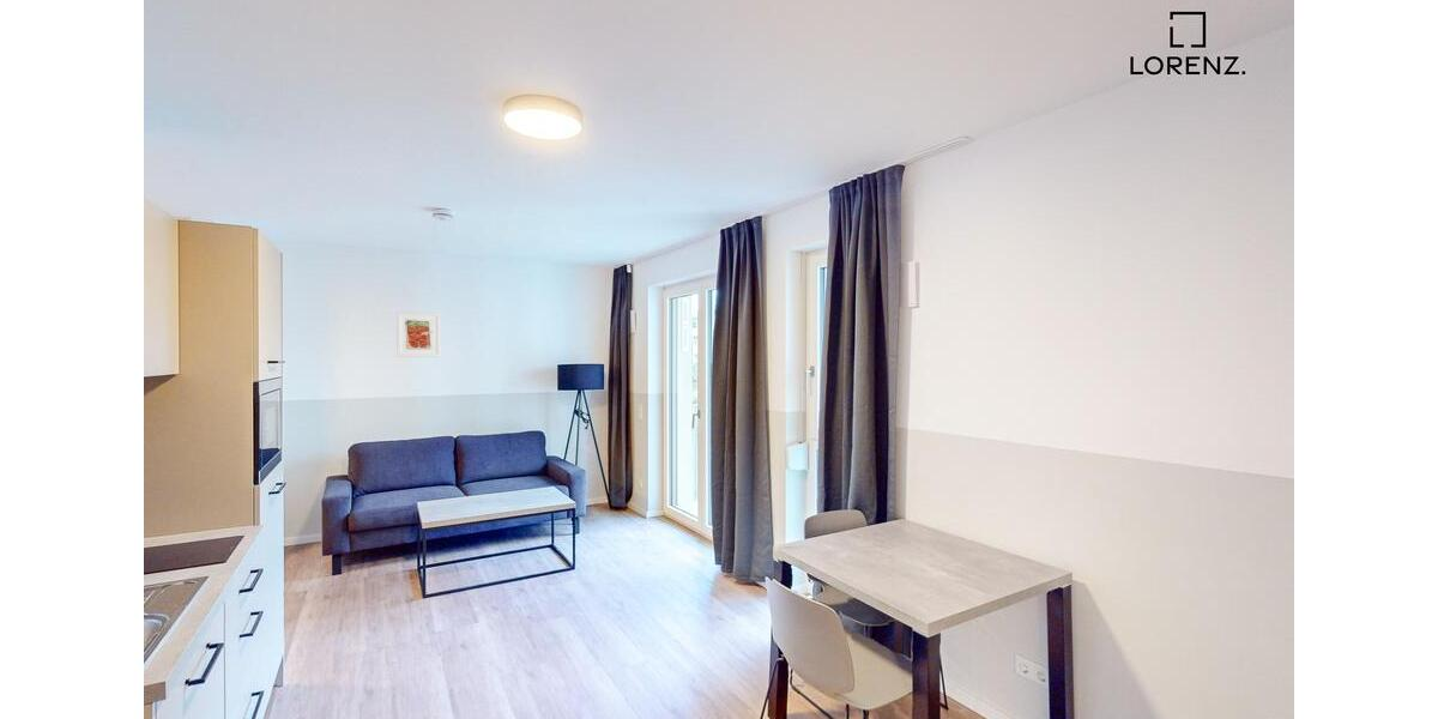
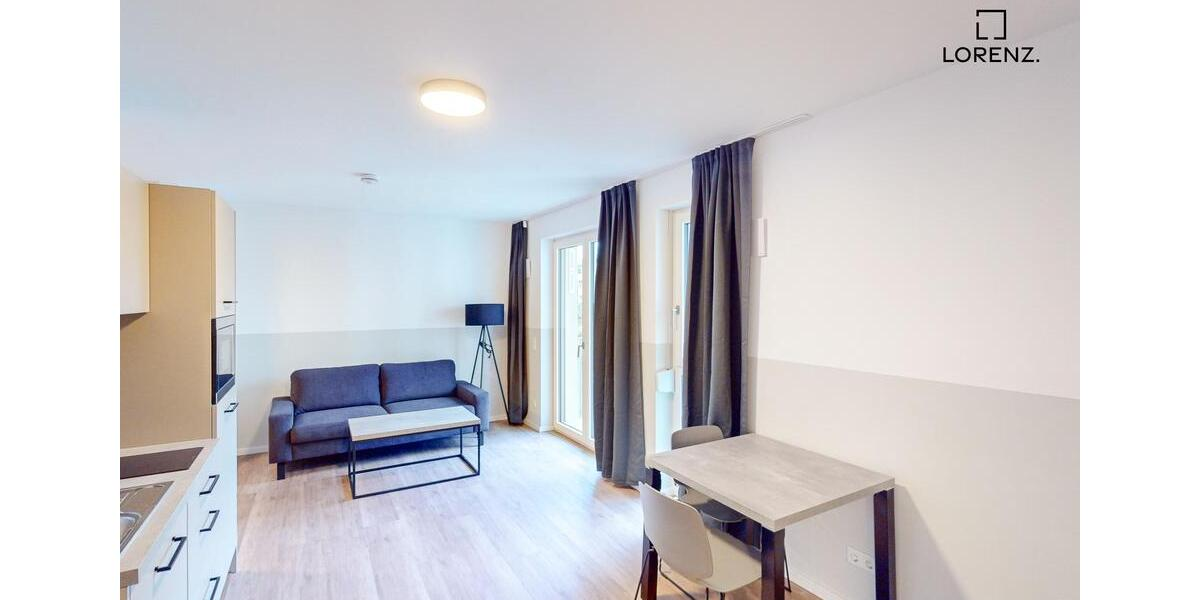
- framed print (418, 334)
